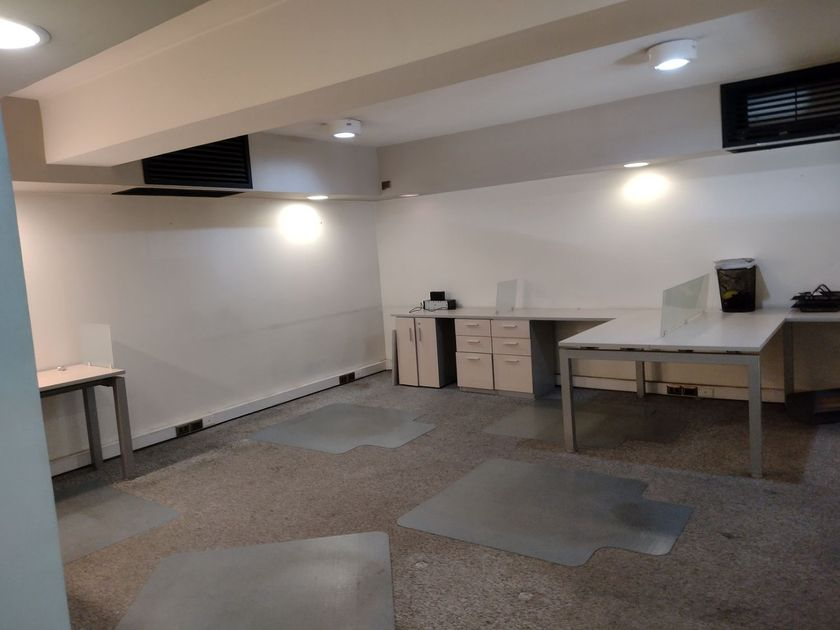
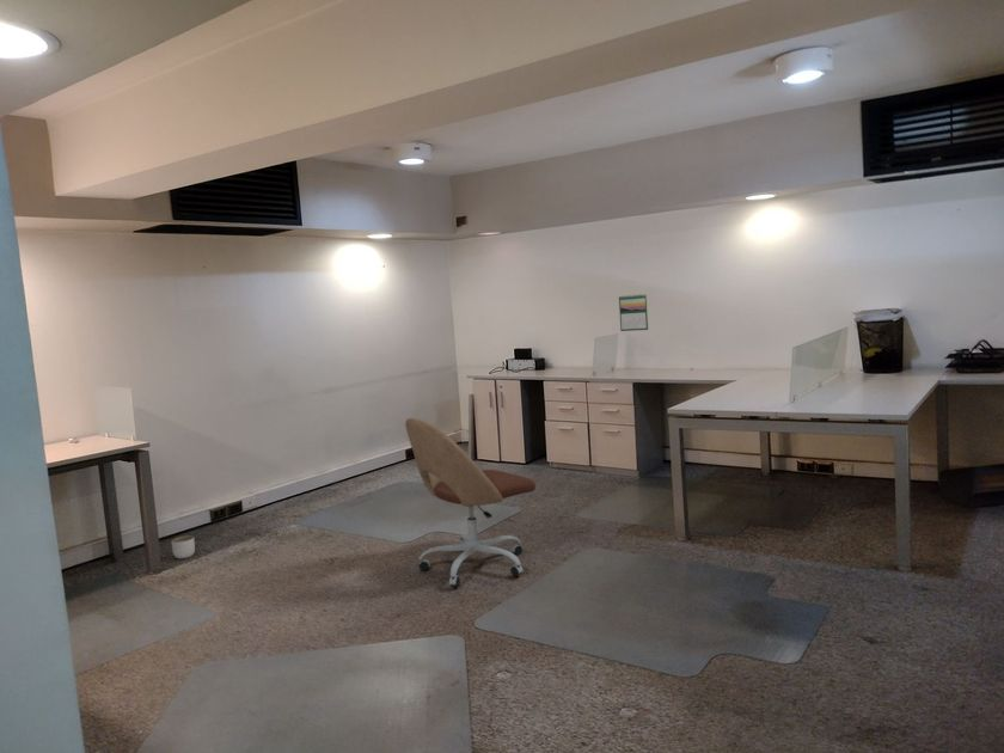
+ office chair (469, 489)
+ planter (183, 547)
+ calendar (632, 312)
